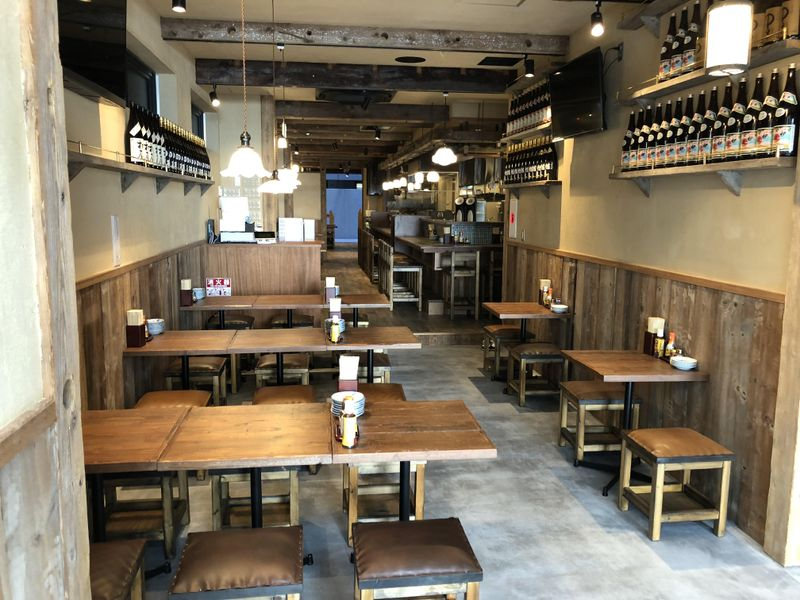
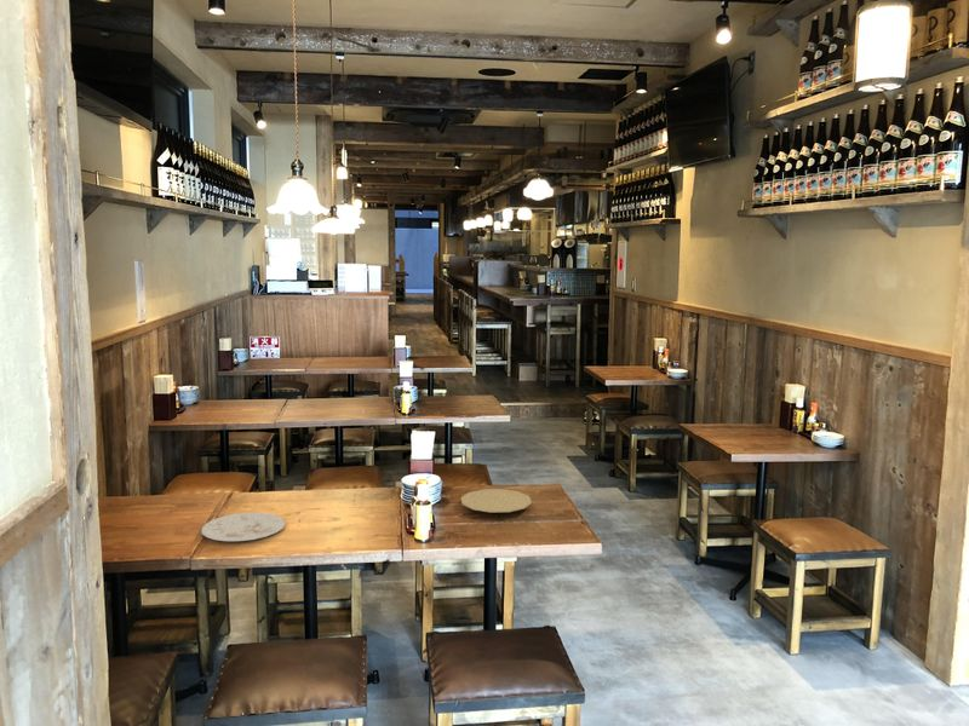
+ plate (243, 526)
+ plate (495, 502)
